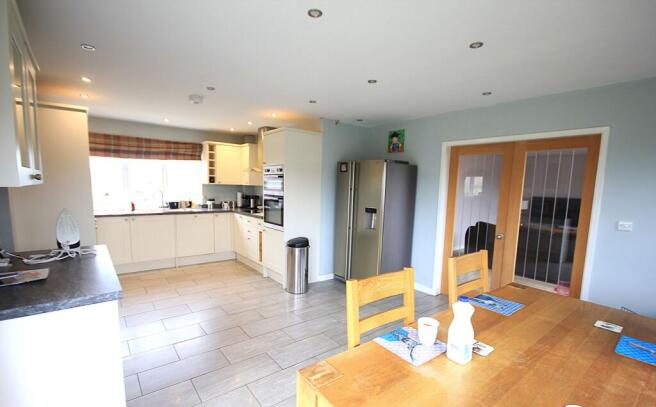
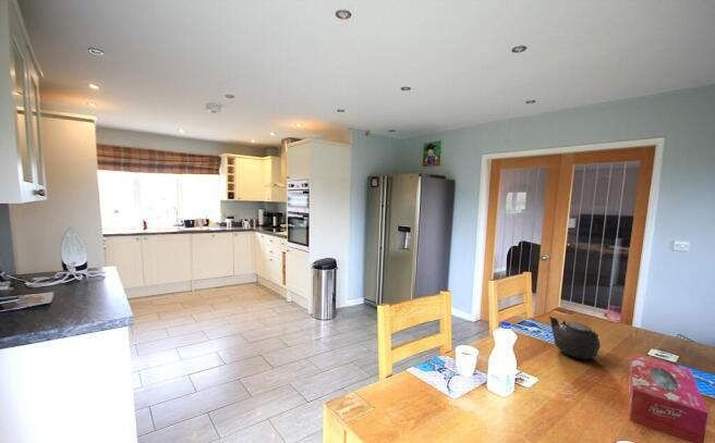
+ tissue box (662, 393)
+ teapot (571, 337)
